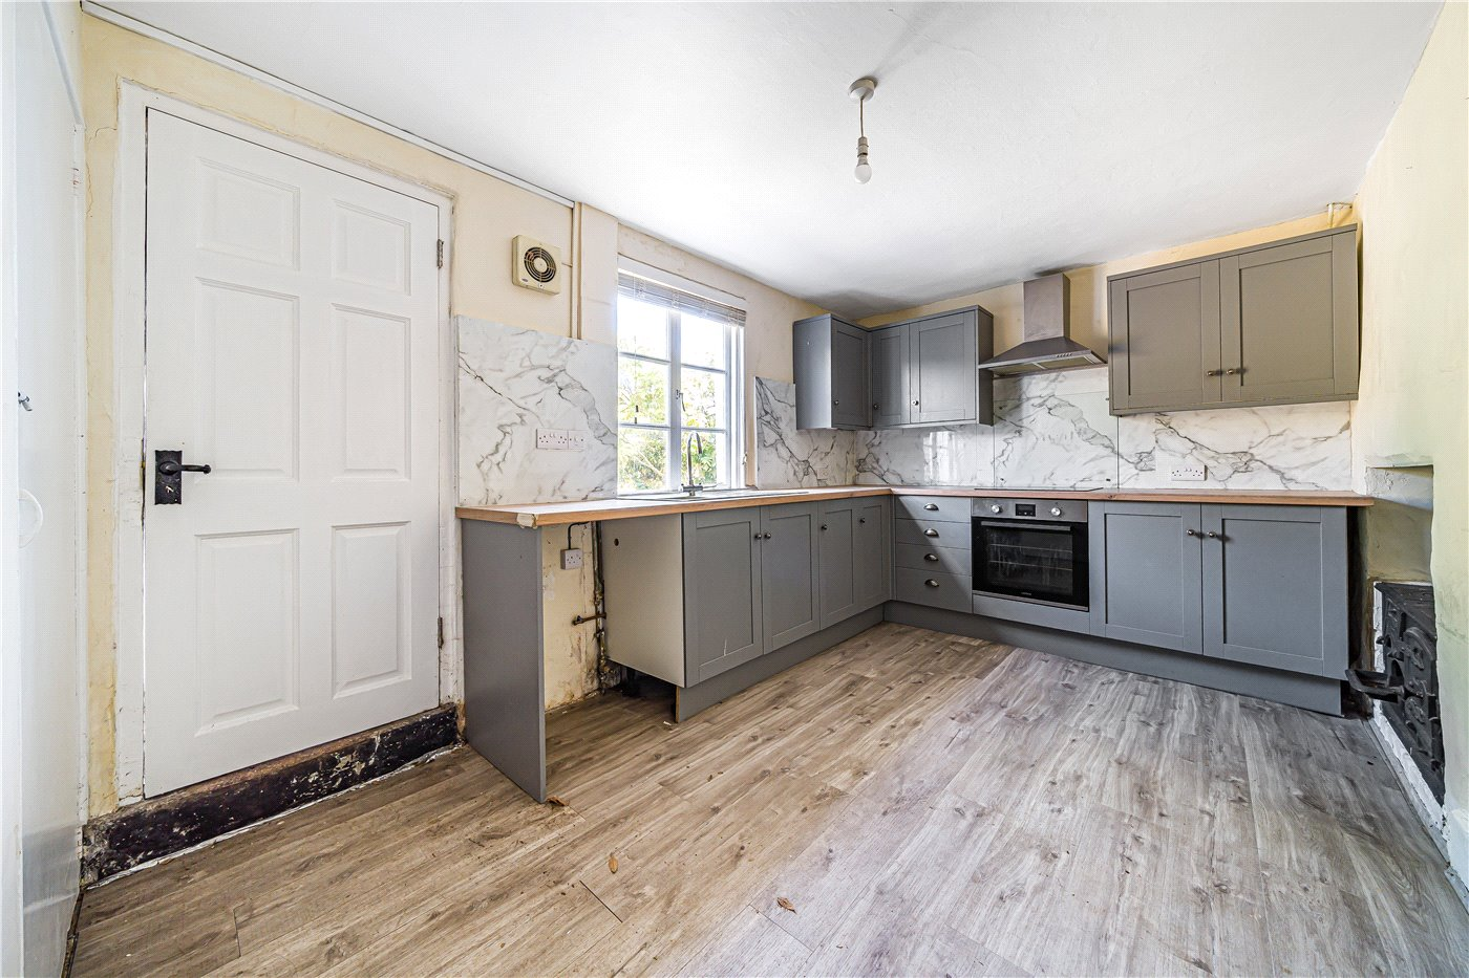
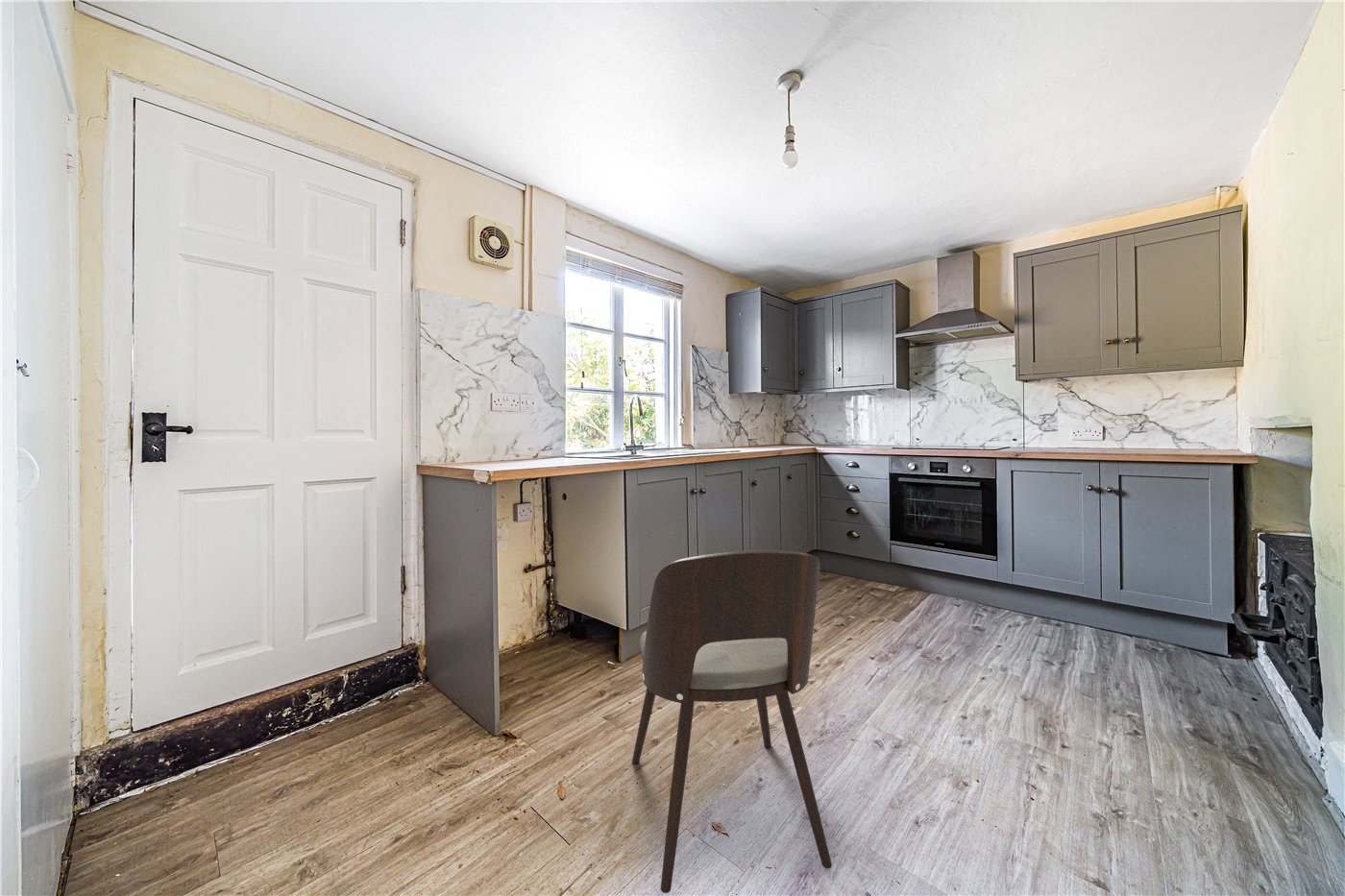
+ dining chair (723, 671)
